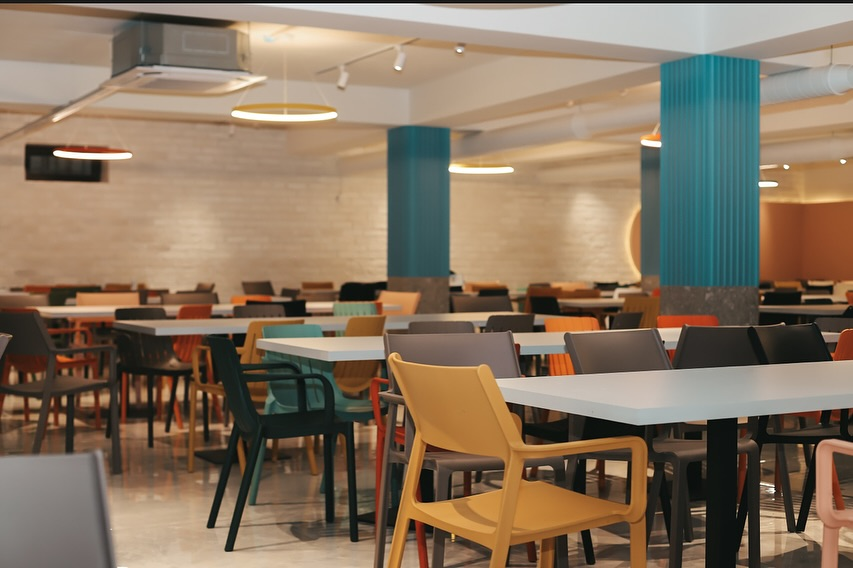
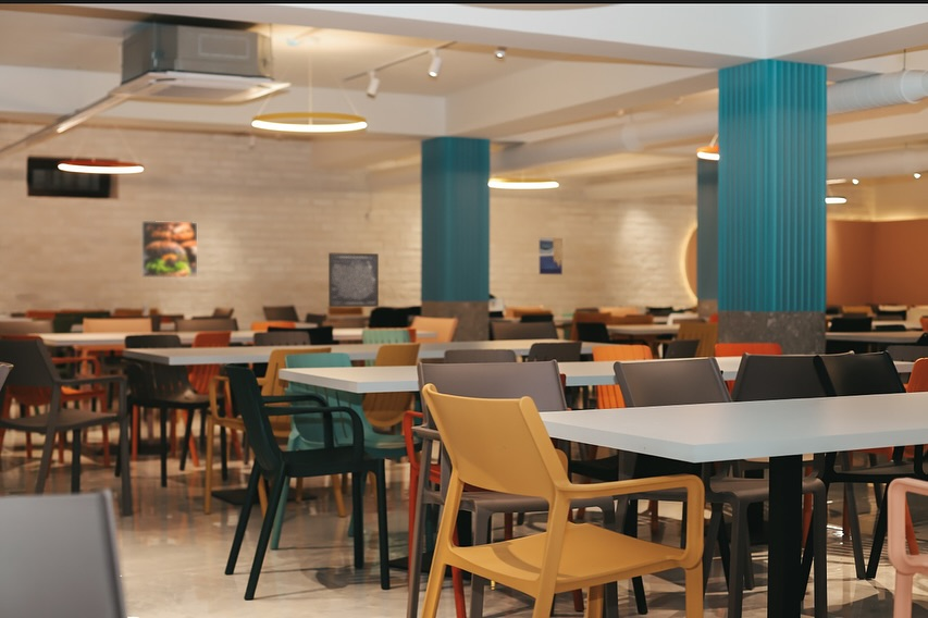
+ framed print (170, 249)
+ wall art (354, 280)
+ wall art (550, 256)
